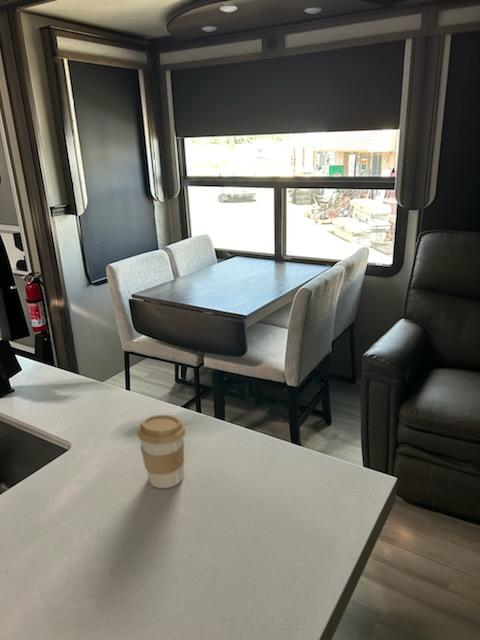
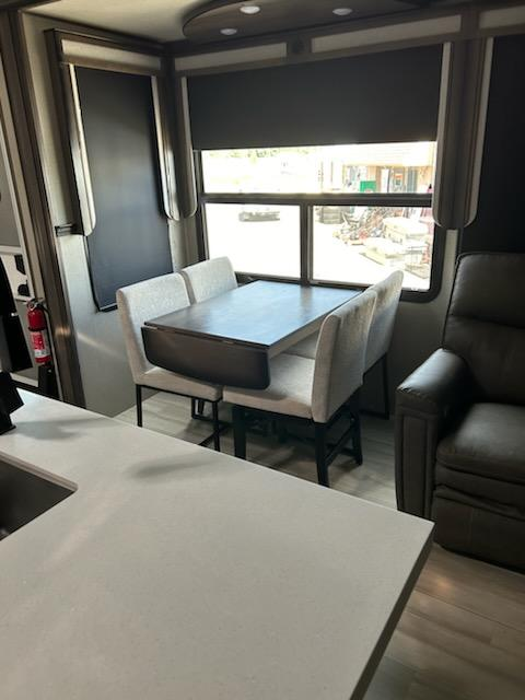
- coffee cup (163, 449)
